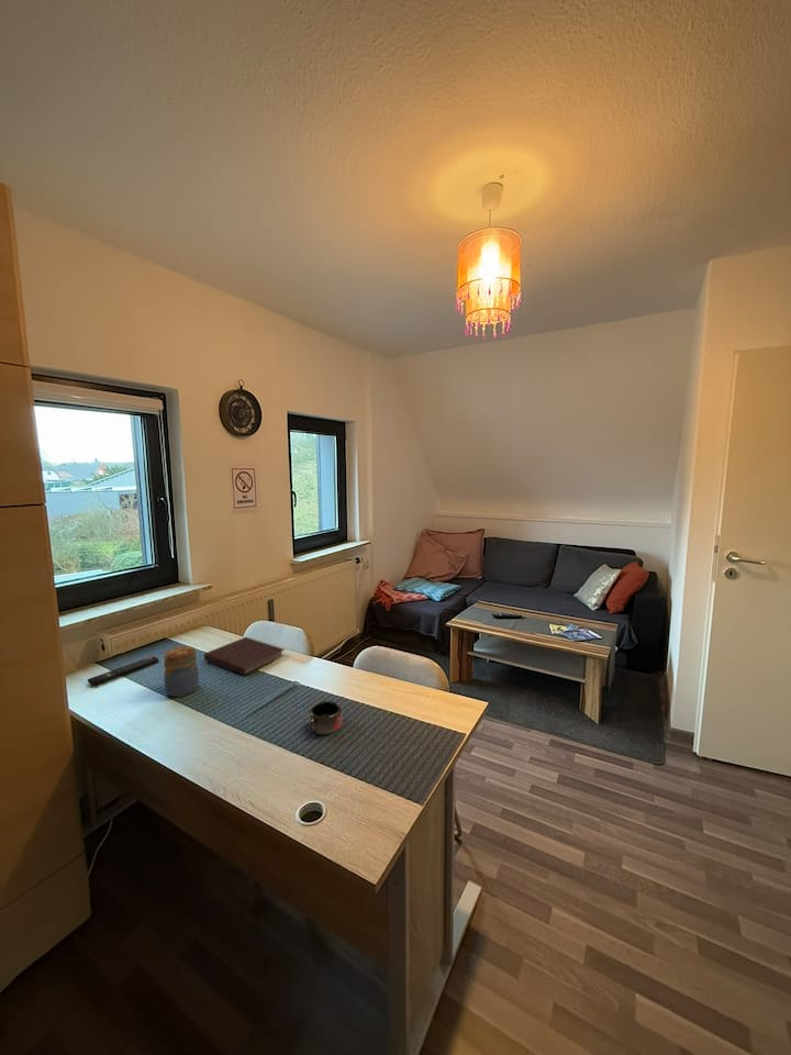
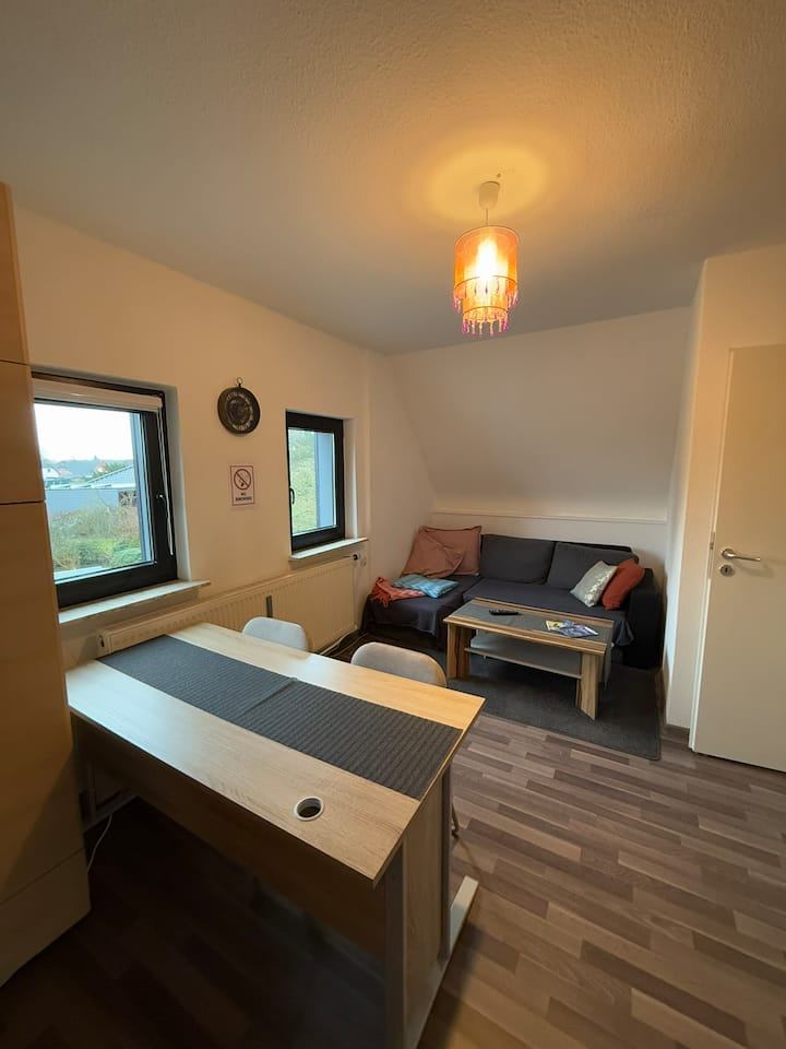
- jar (180, 669)
- remote control (125, 669)
- notebook (245, 654)
- mug (323, 719)
